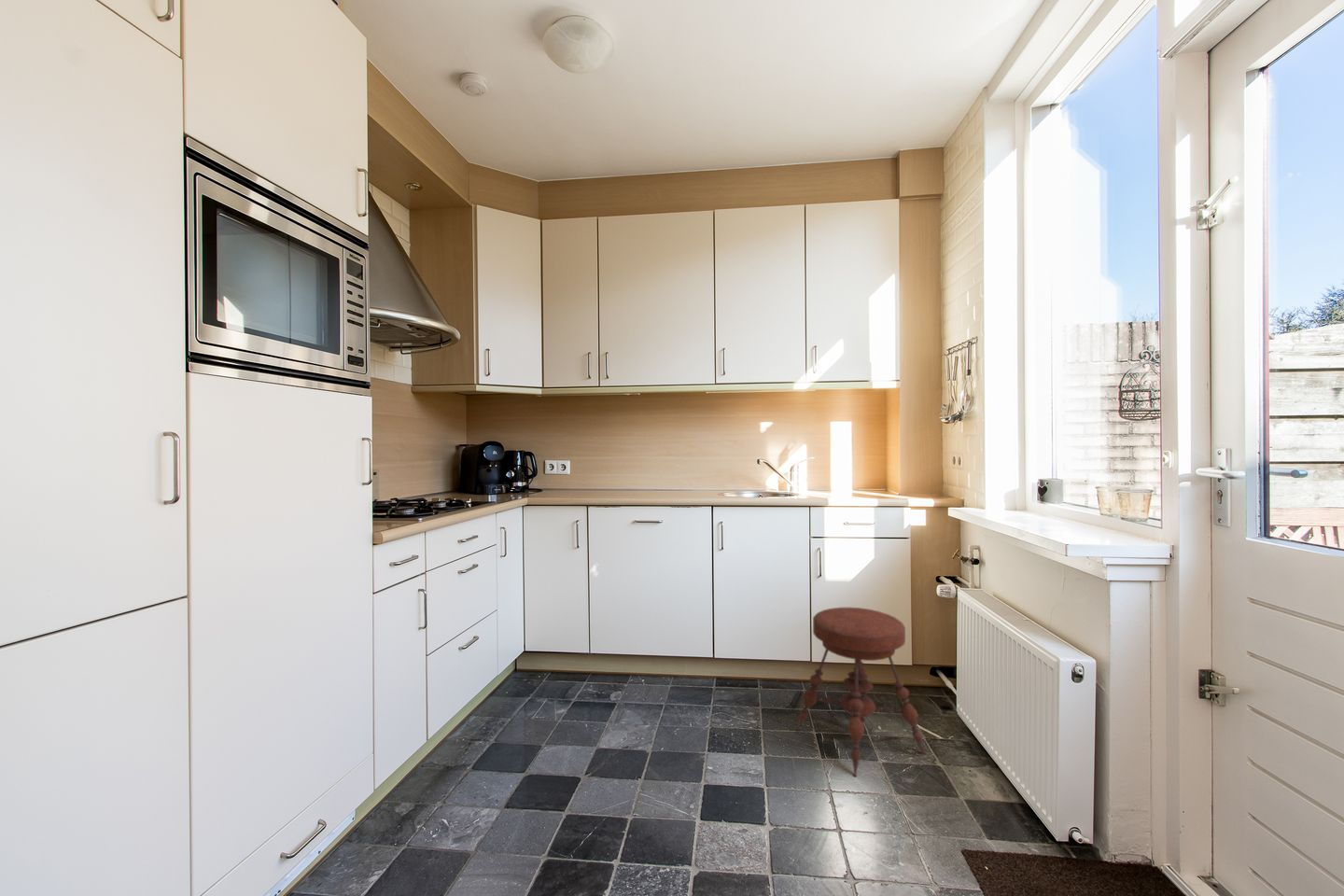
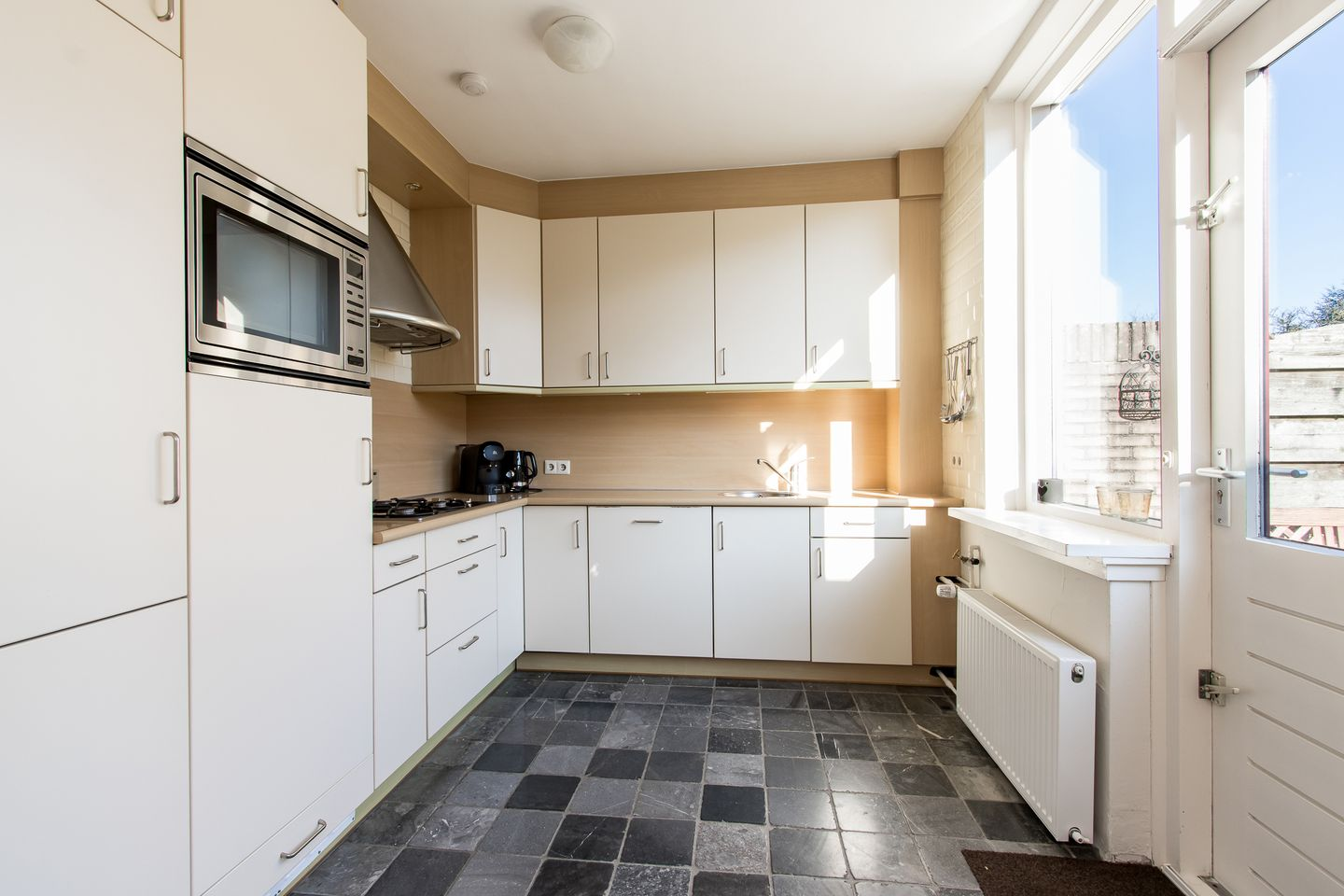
- stool (858, 679)
